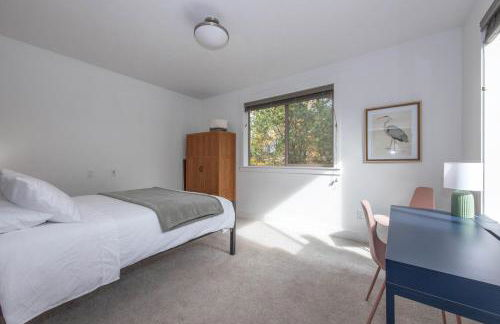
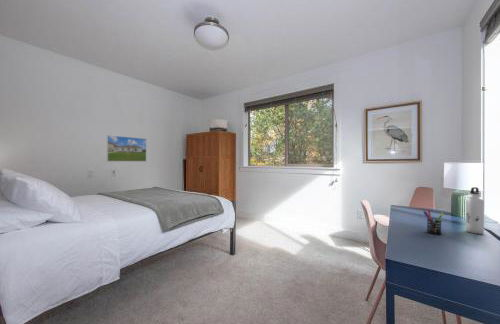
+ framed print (127, 149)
+ pen holder (434, 221)
+ water bottle (474, 209)
